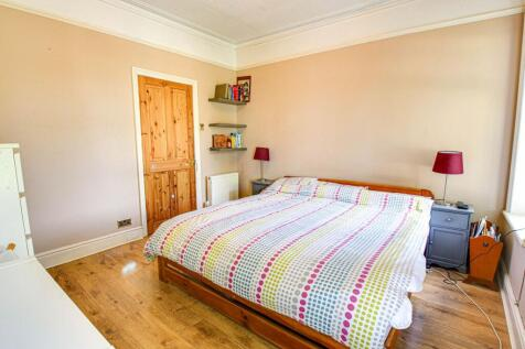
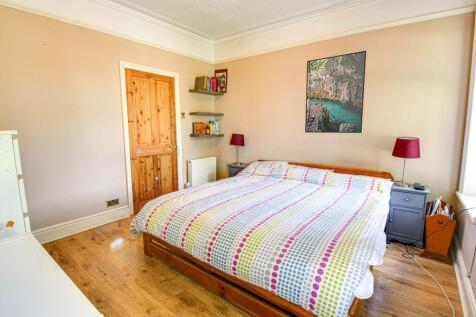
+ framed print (333, 95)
